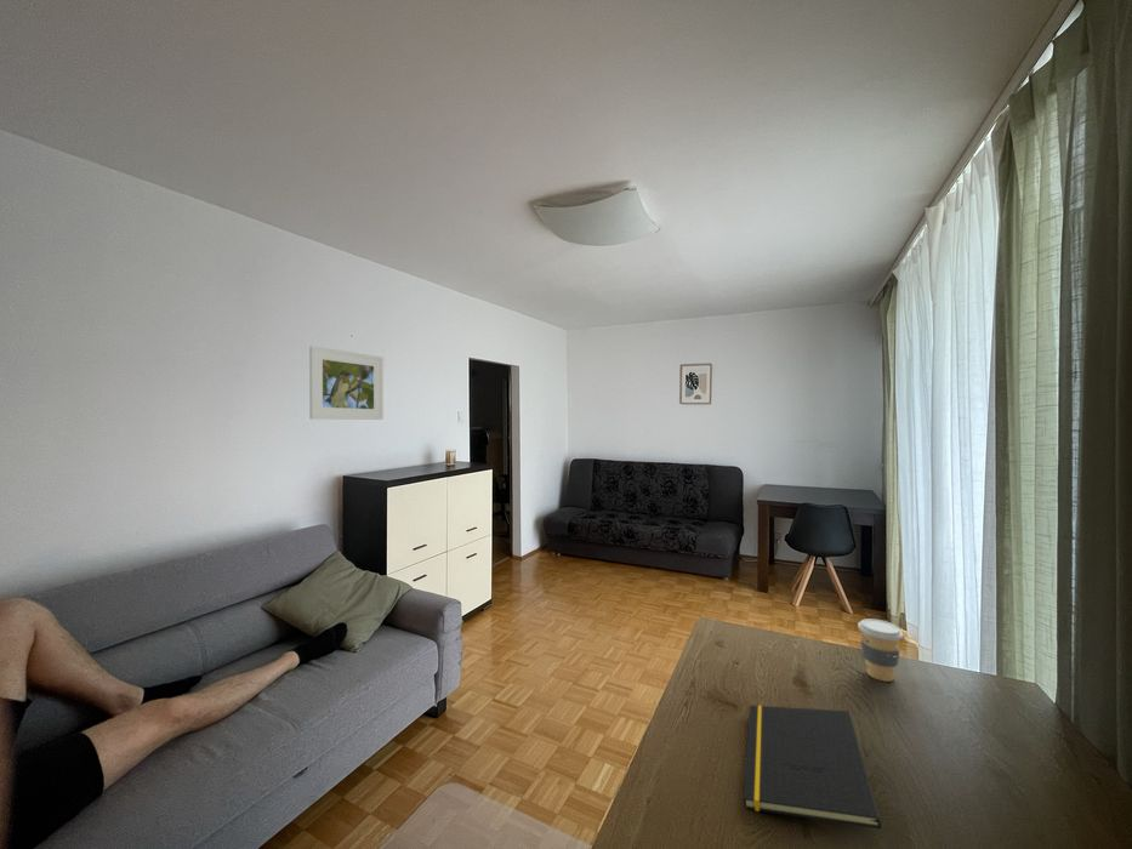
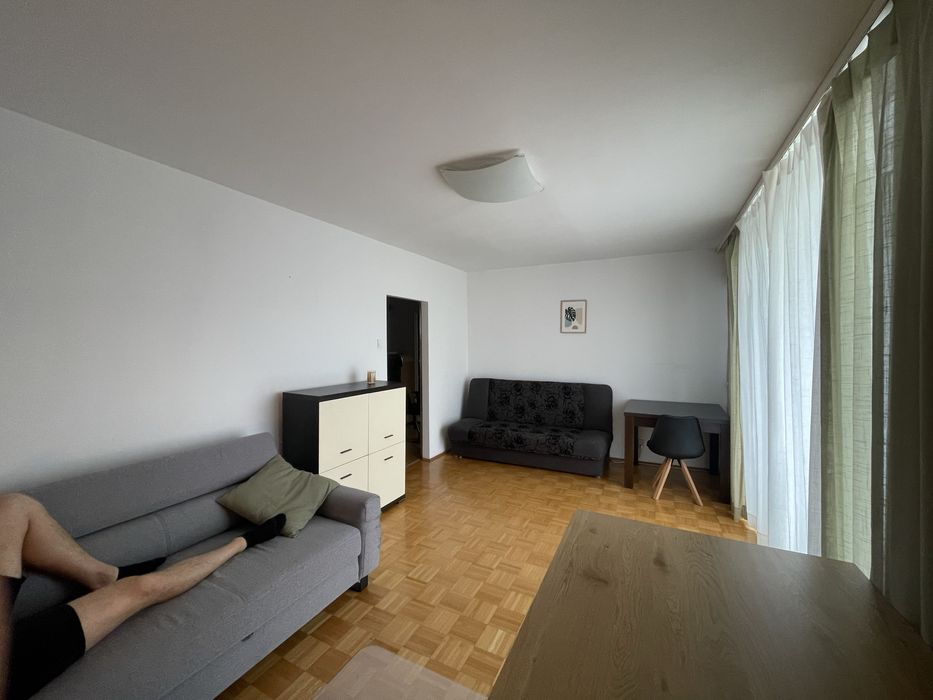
- coffee cup (880, 650)
- notepad (802, 754)
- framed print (348, 386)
